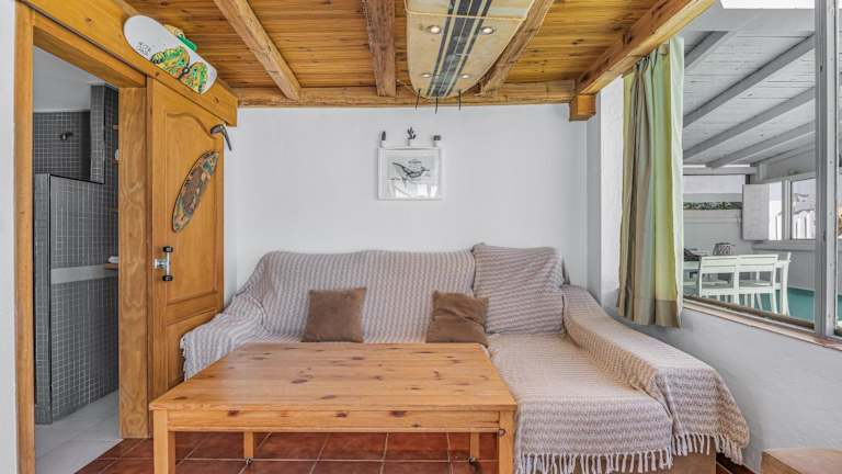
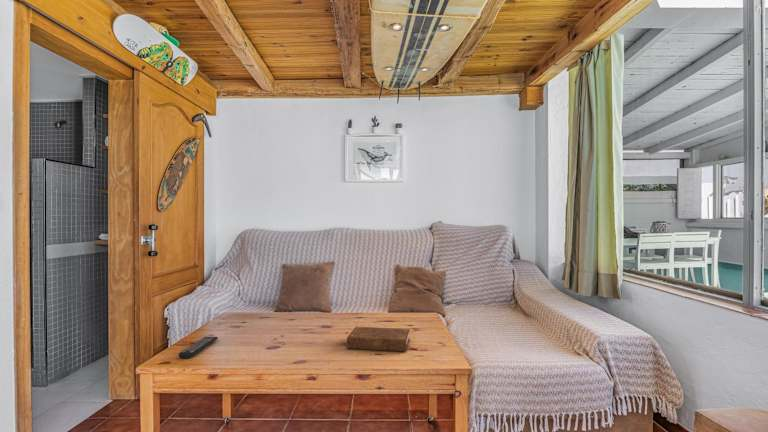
+ remote control (199, 346)
+ book (379, 338)
